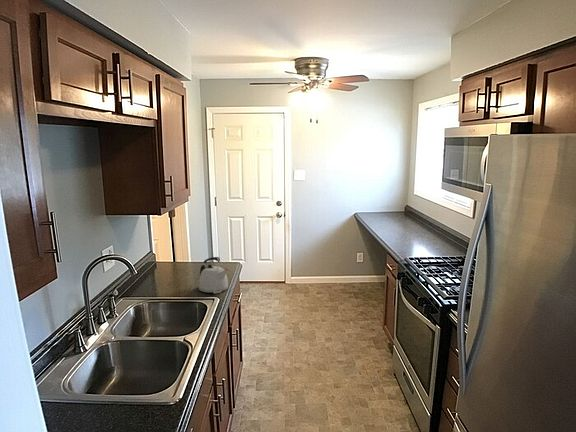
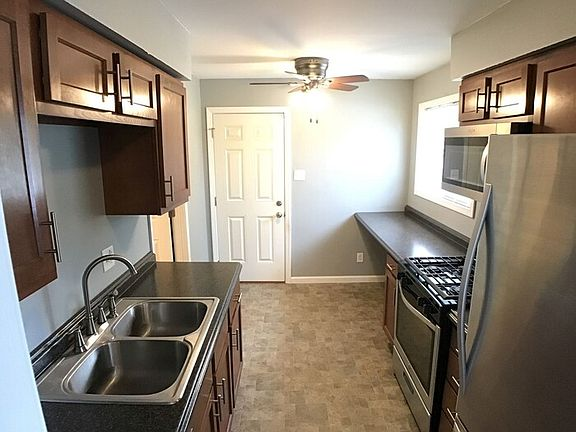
- kettle (213, 272)
